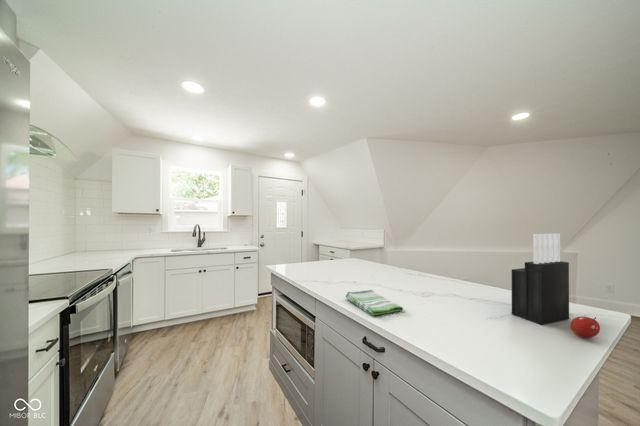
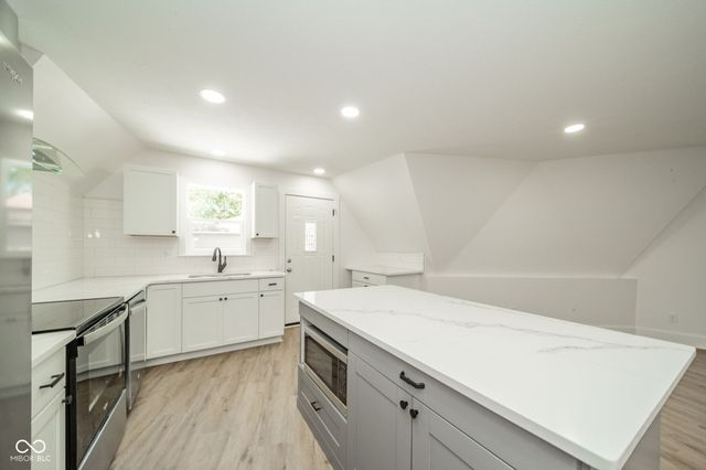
- knife block (536, 274)
- dish towel (372, 300)
- fruit (585, 326)
